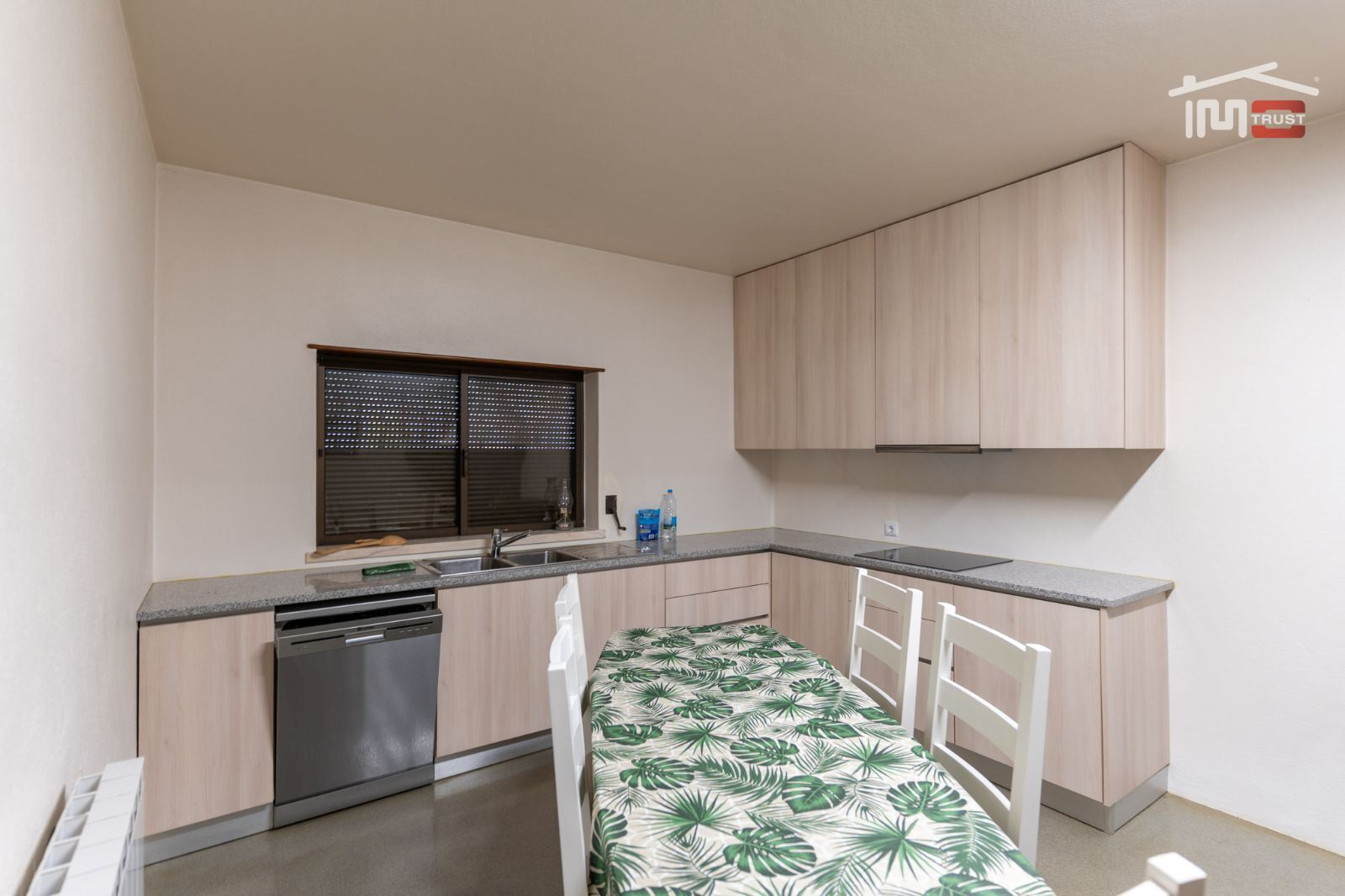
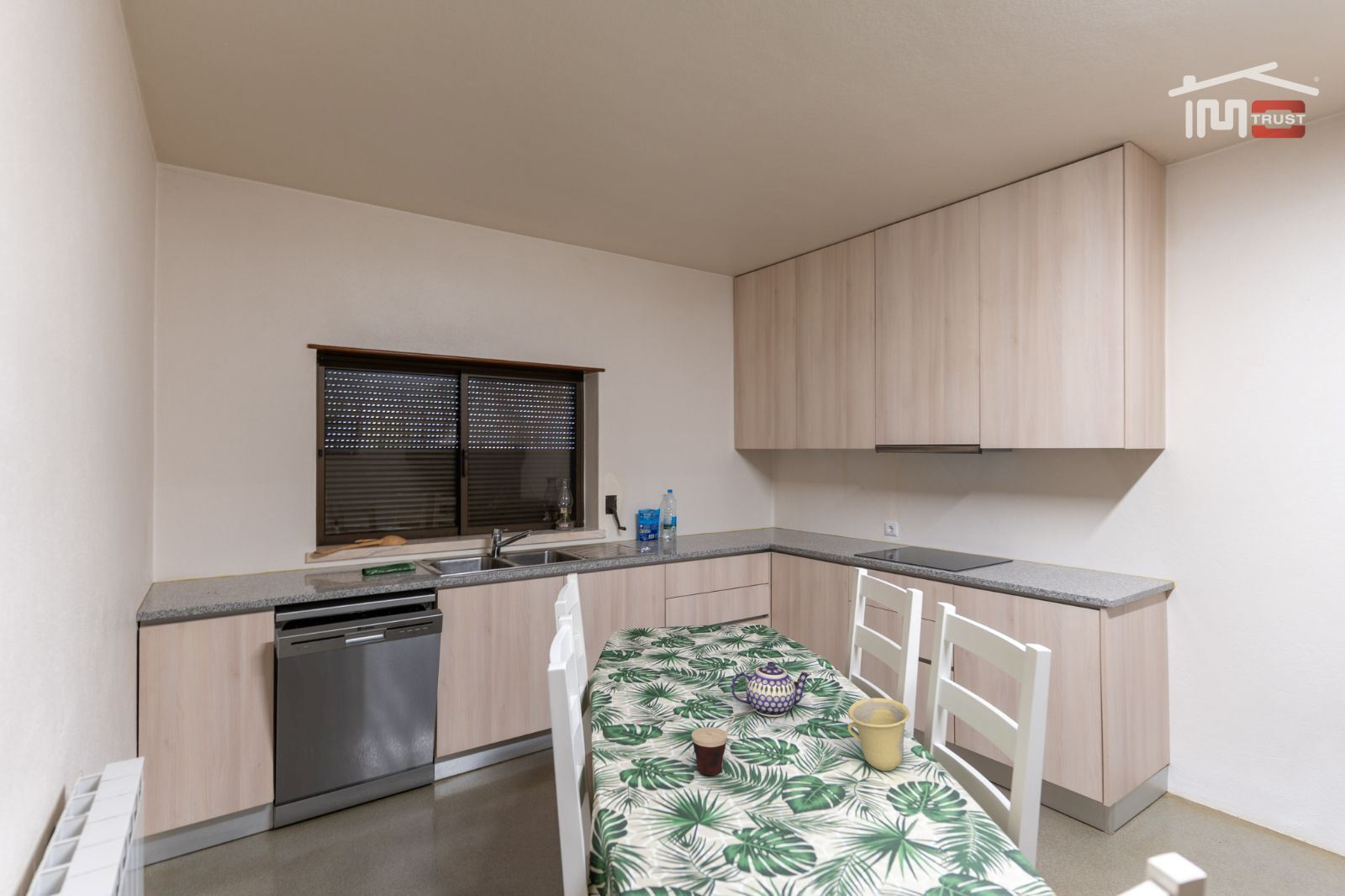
+ cup (878, 736)
+ teapot (771, 686)
+ cup (724, 739)
